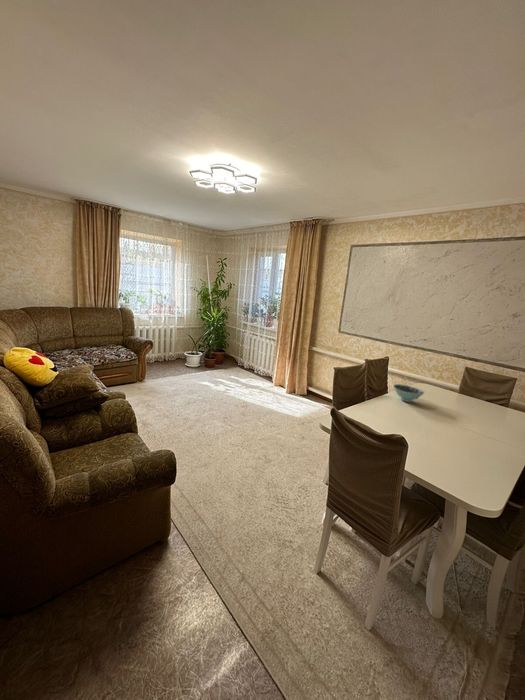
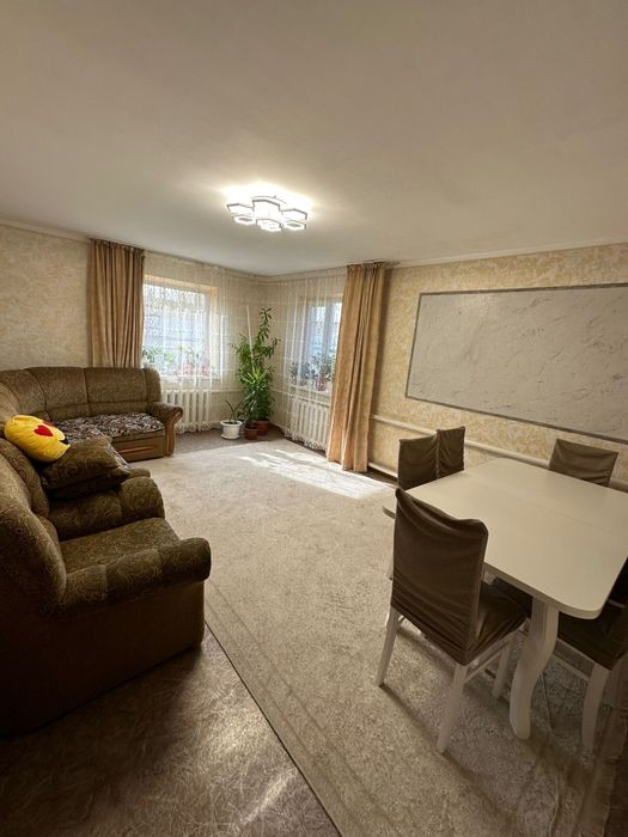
- bowl (407, 394)
